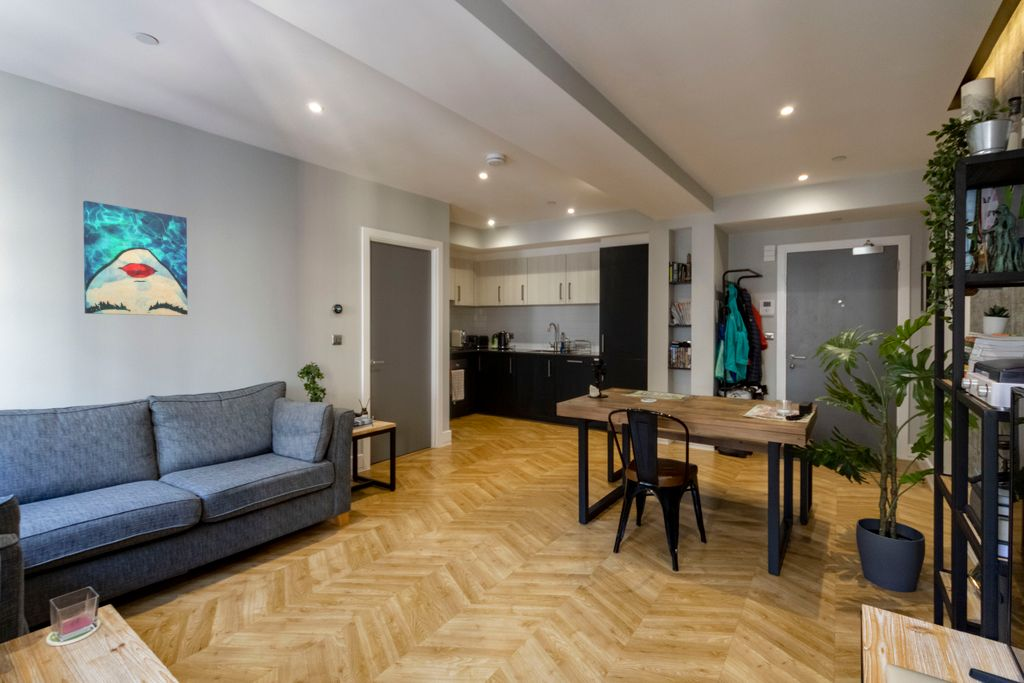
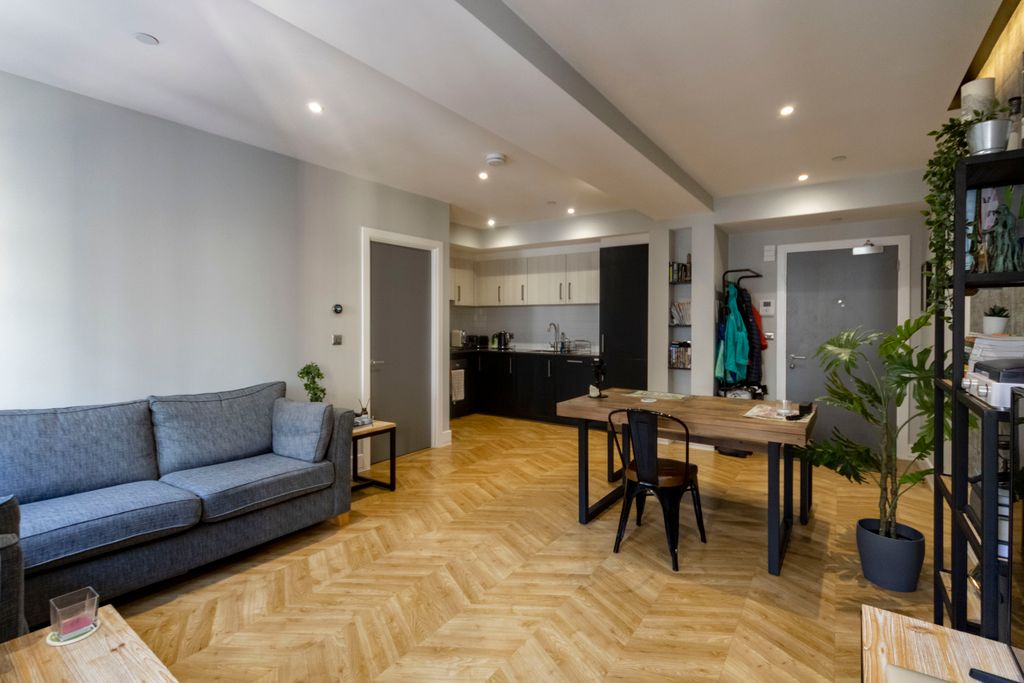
- wall art (138, 262)
